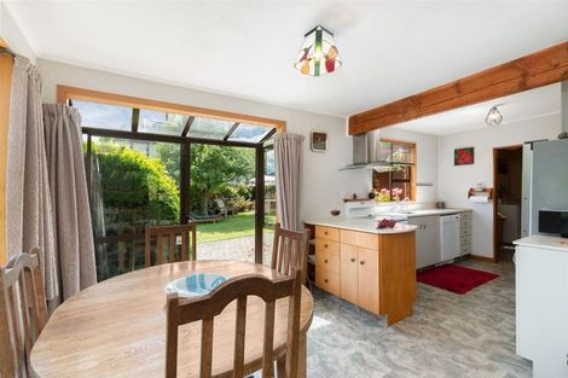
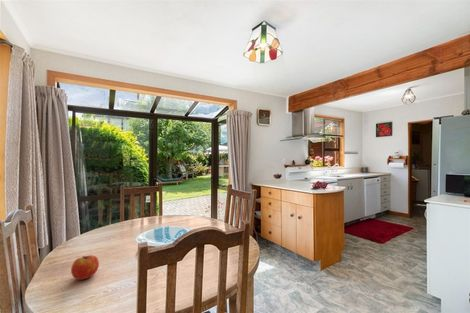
+ apple (85, 265)
